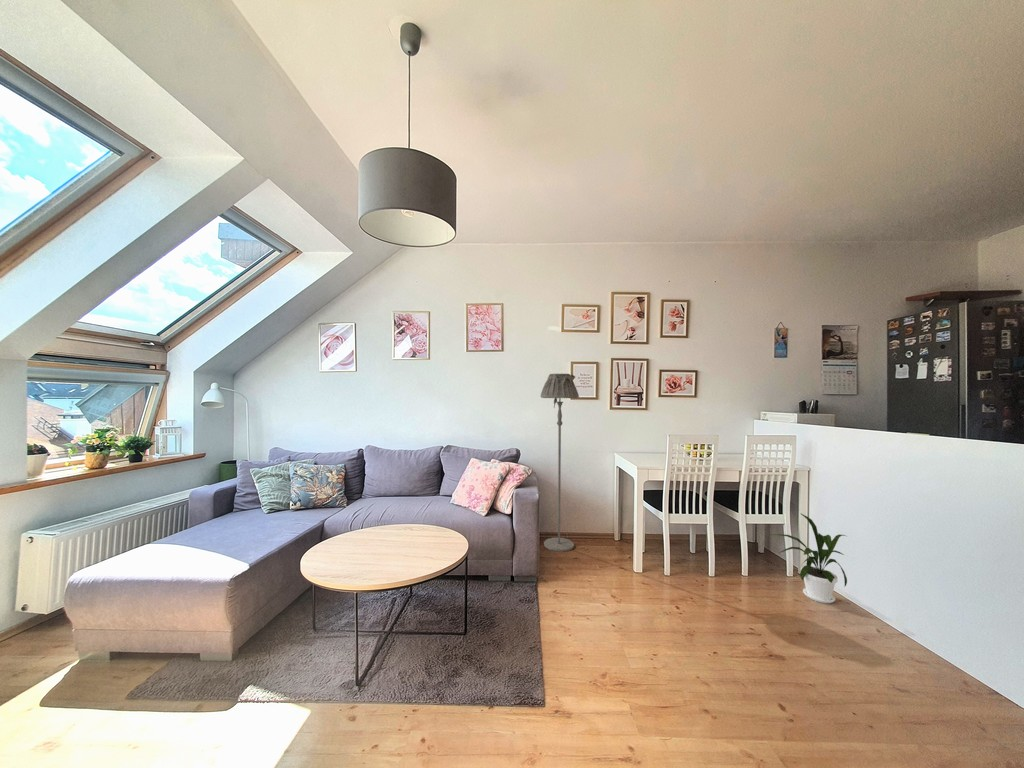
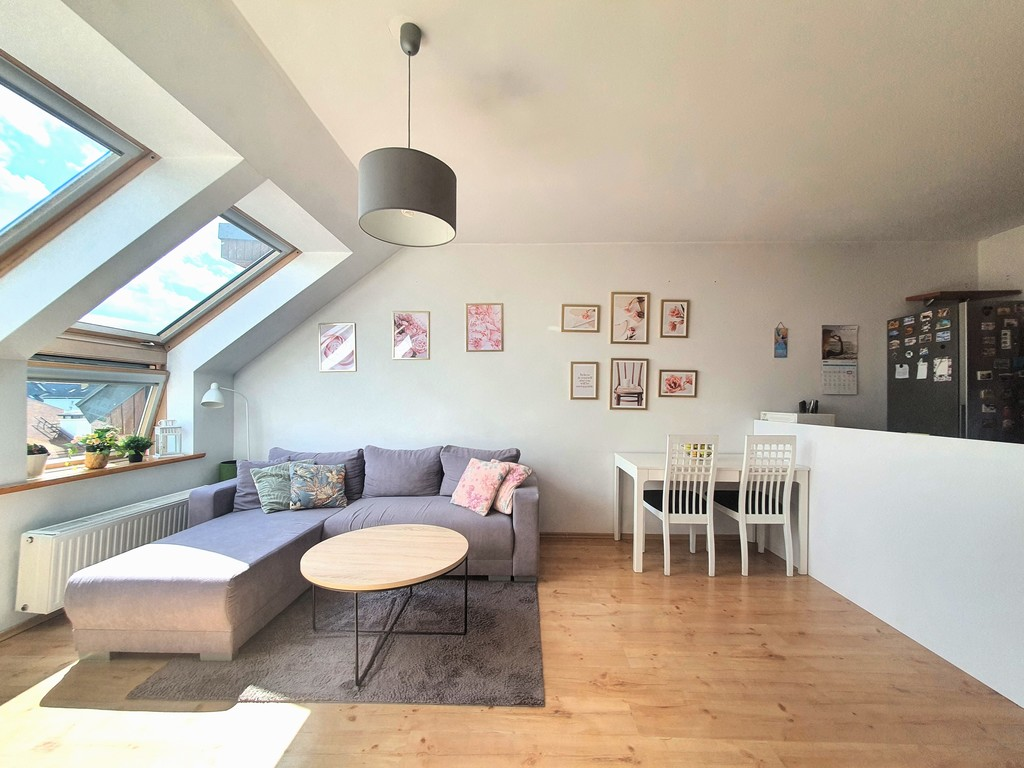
- house plant (816, 558)
- floor lamp (559, 459)
